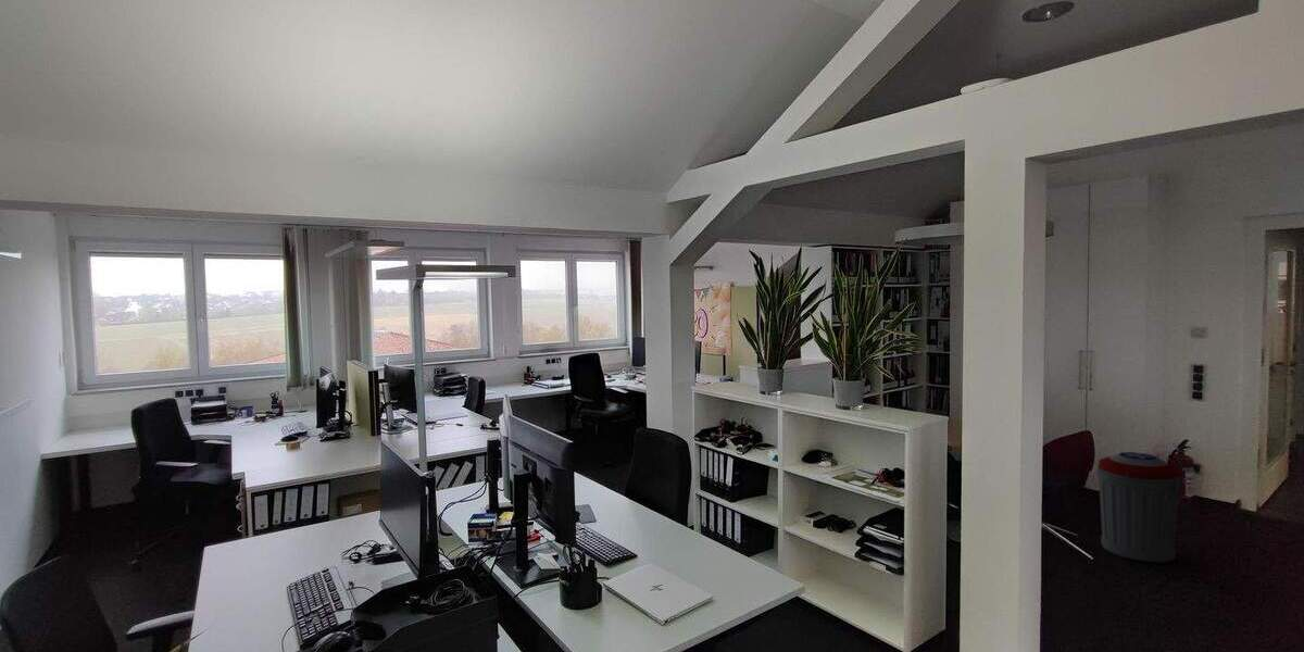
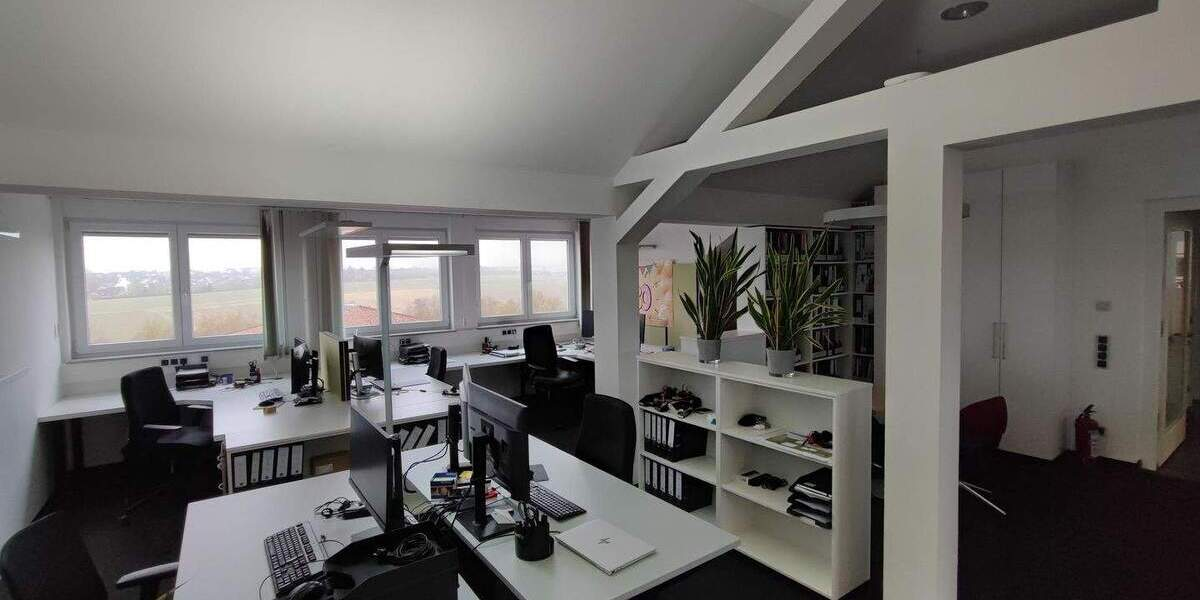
- trash can (1137, 502)
